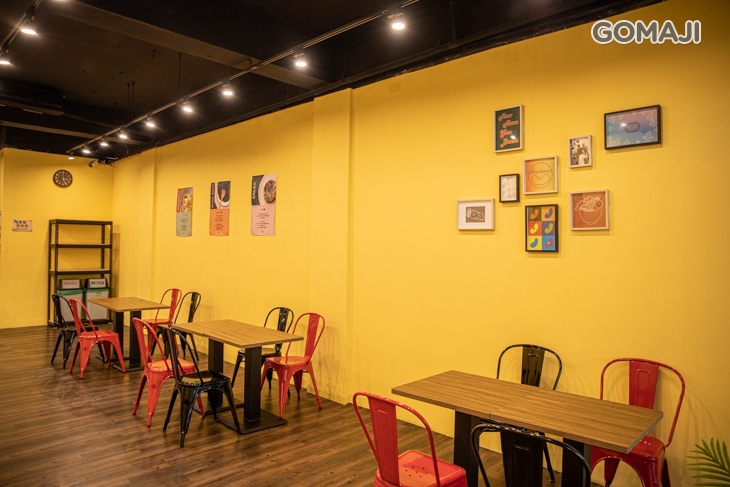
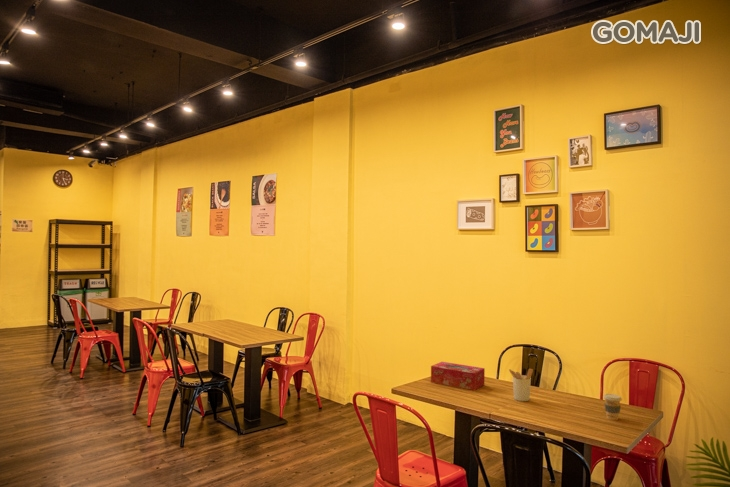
+ utensil holder (519, 383)
+ coffee cup (612, 407)
+ tissue box (457, 375)
